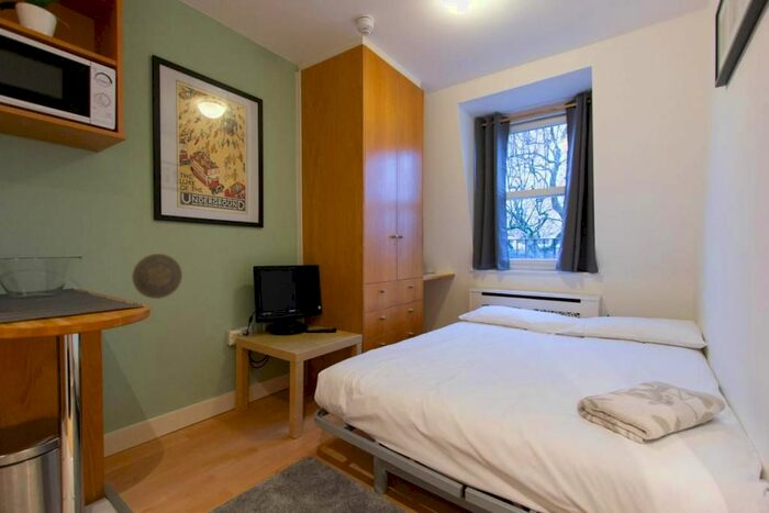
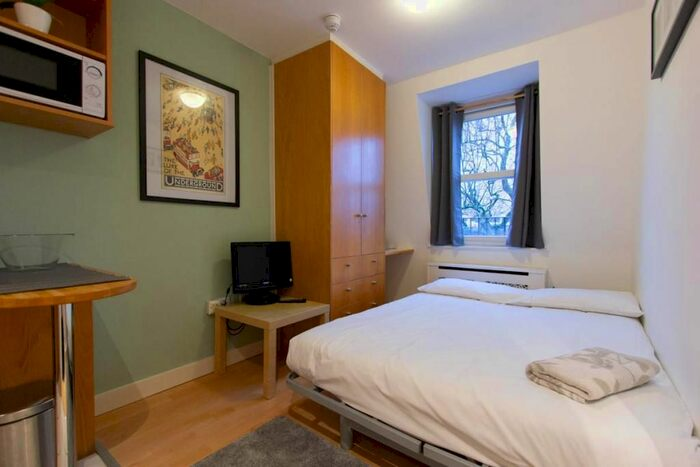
- decorative plate (158, 276)
